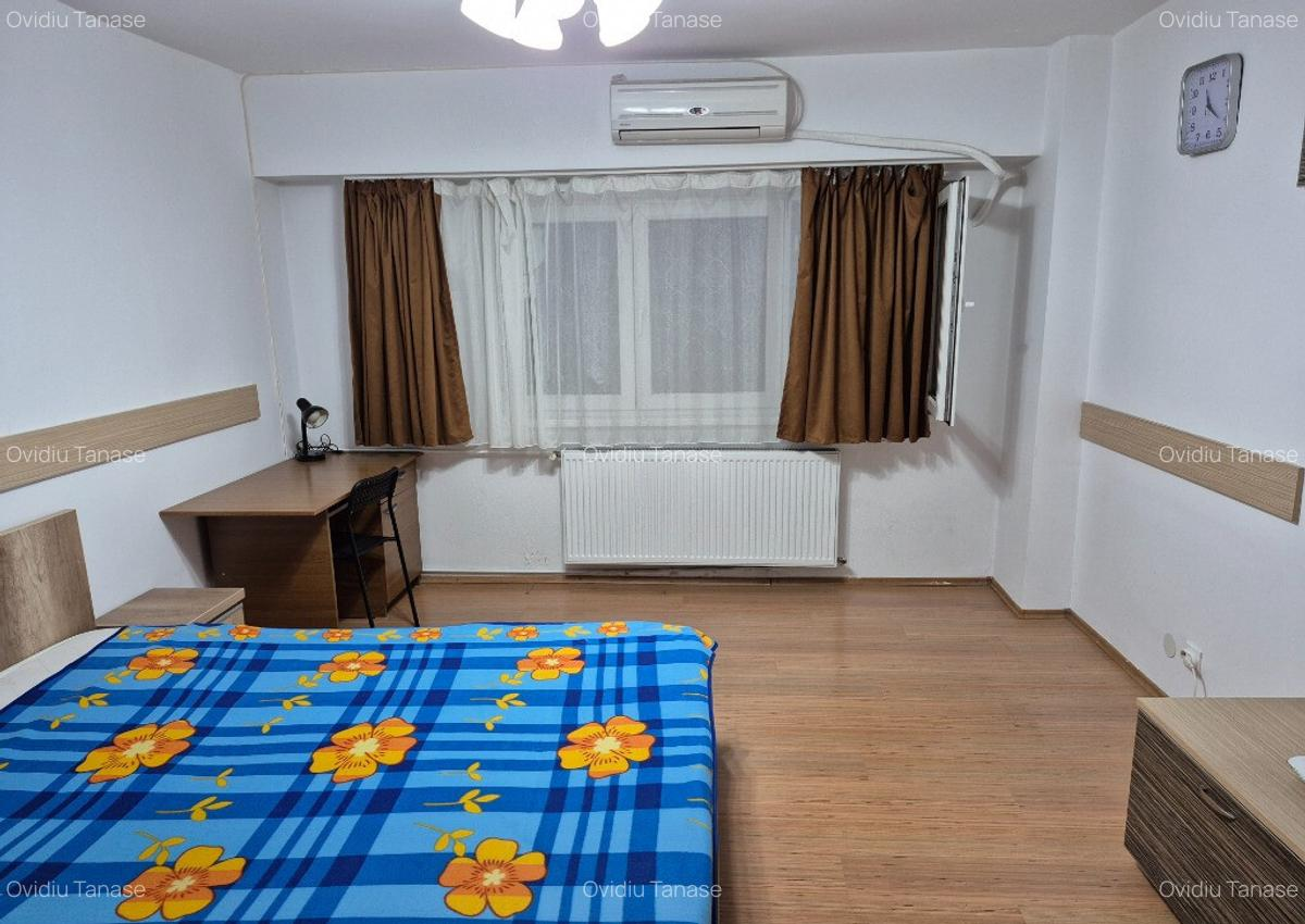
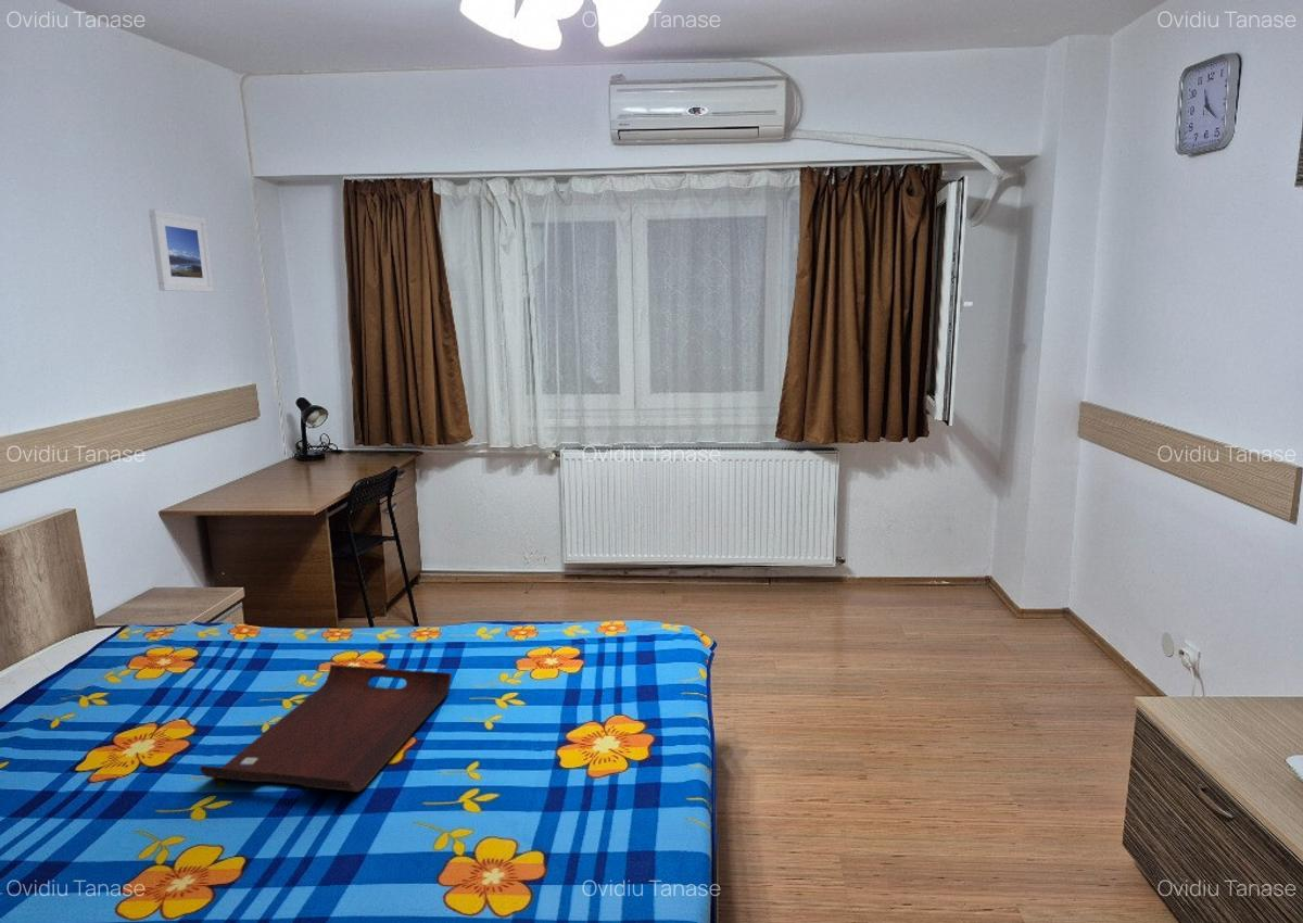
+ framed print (182, 252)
+ serving tray (339, 723)
